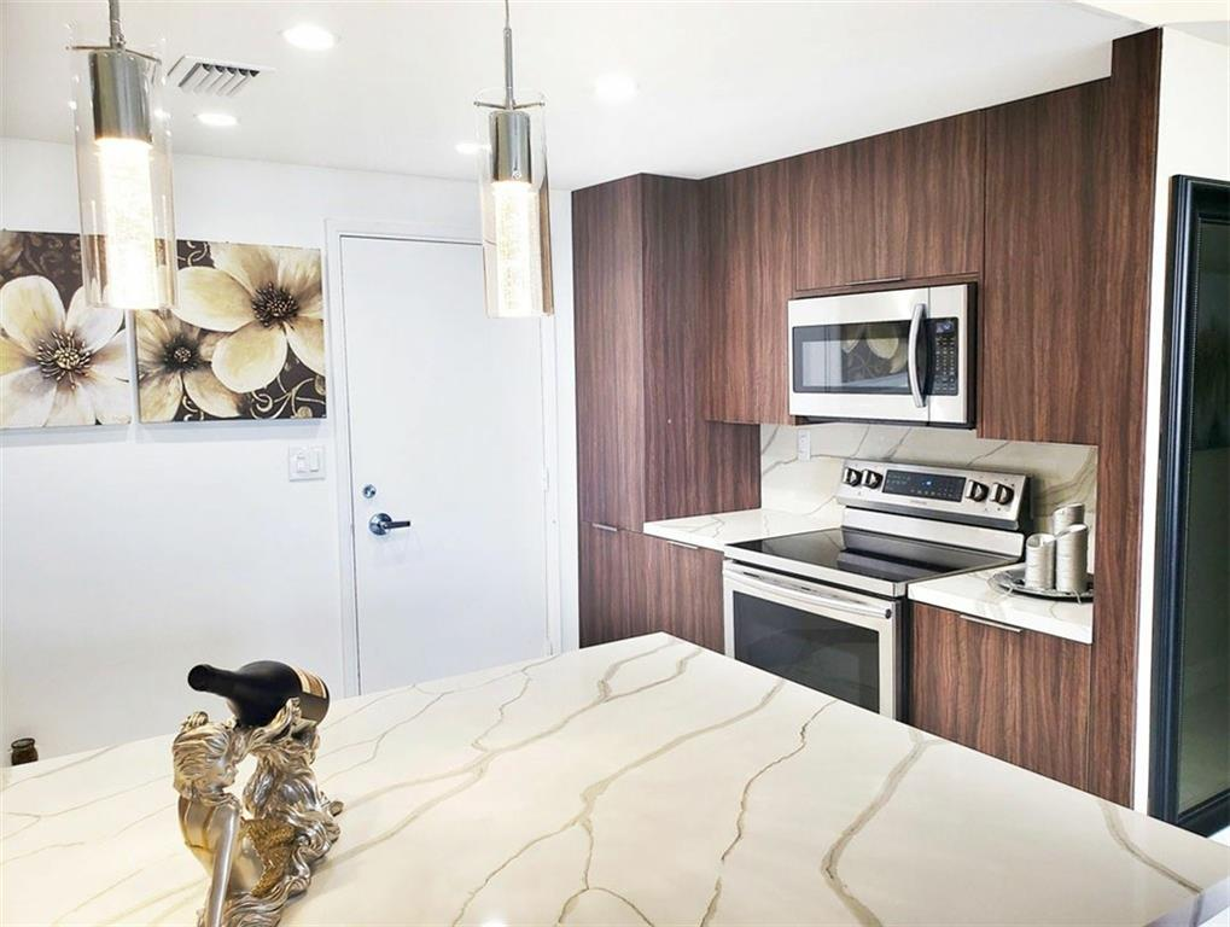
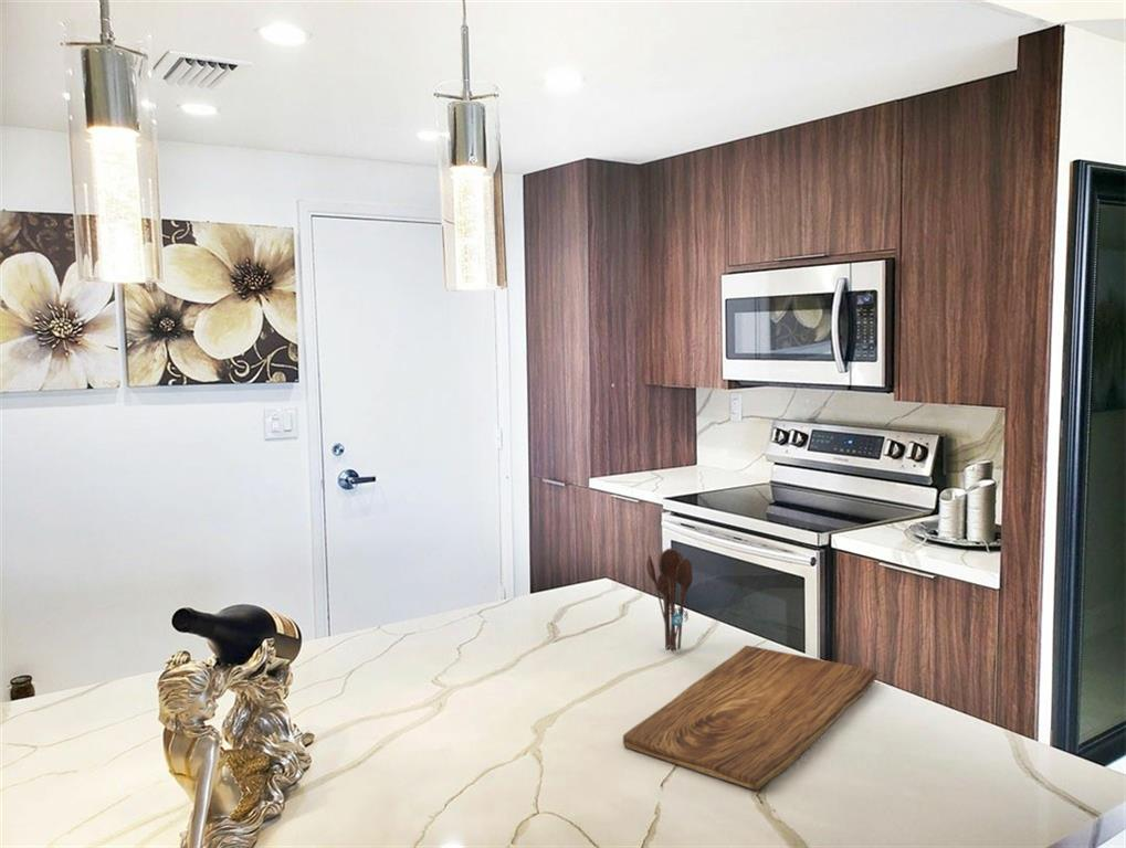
+ cutting board (757, 704)
+ utensil holder (671, 597)
